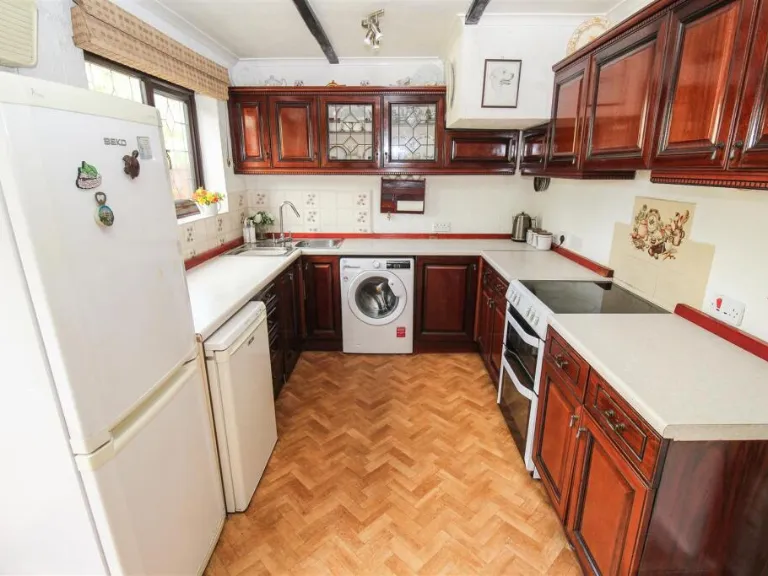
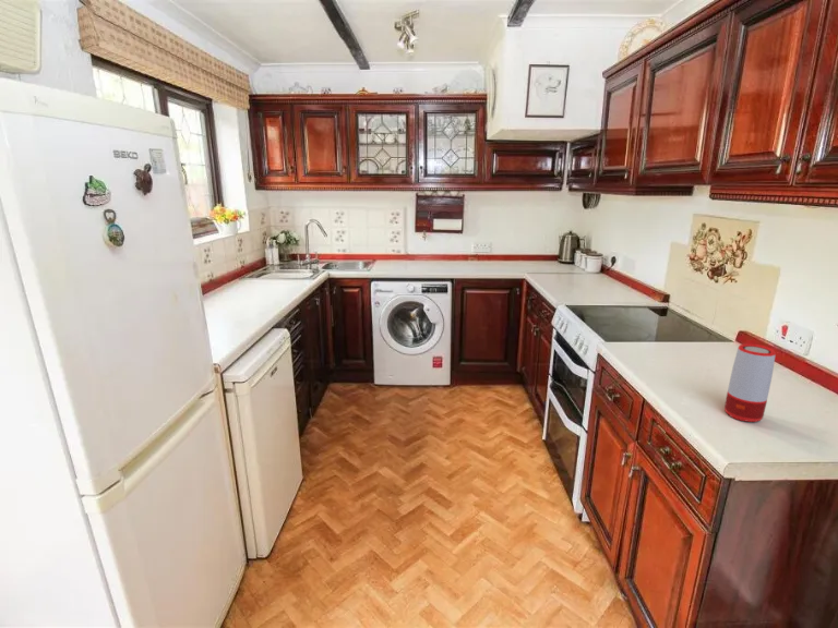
+ speaker (749, 382)
